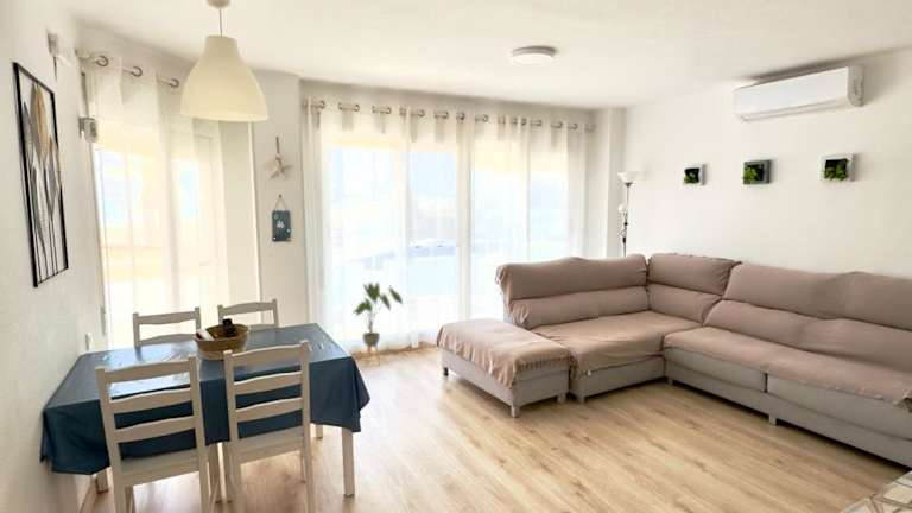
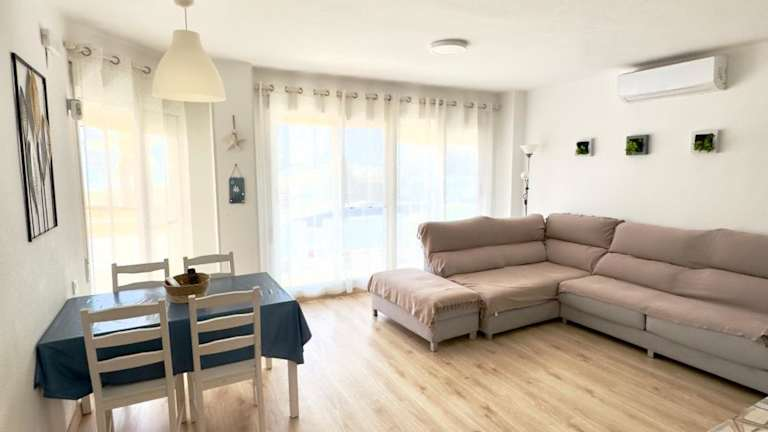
- house plant (372, 322)
